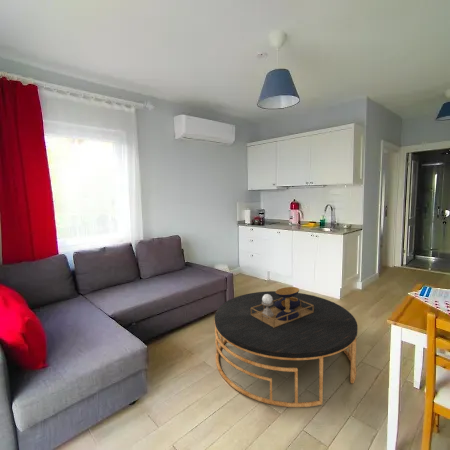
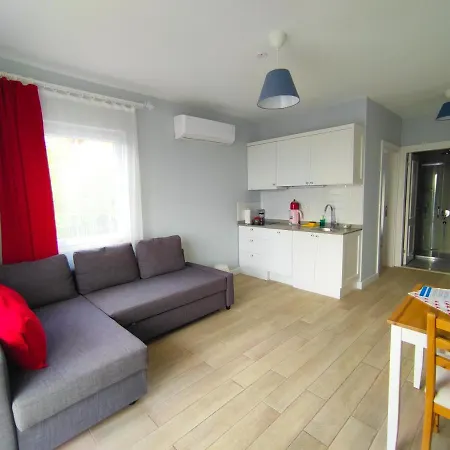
- coffee table (282, 323)
